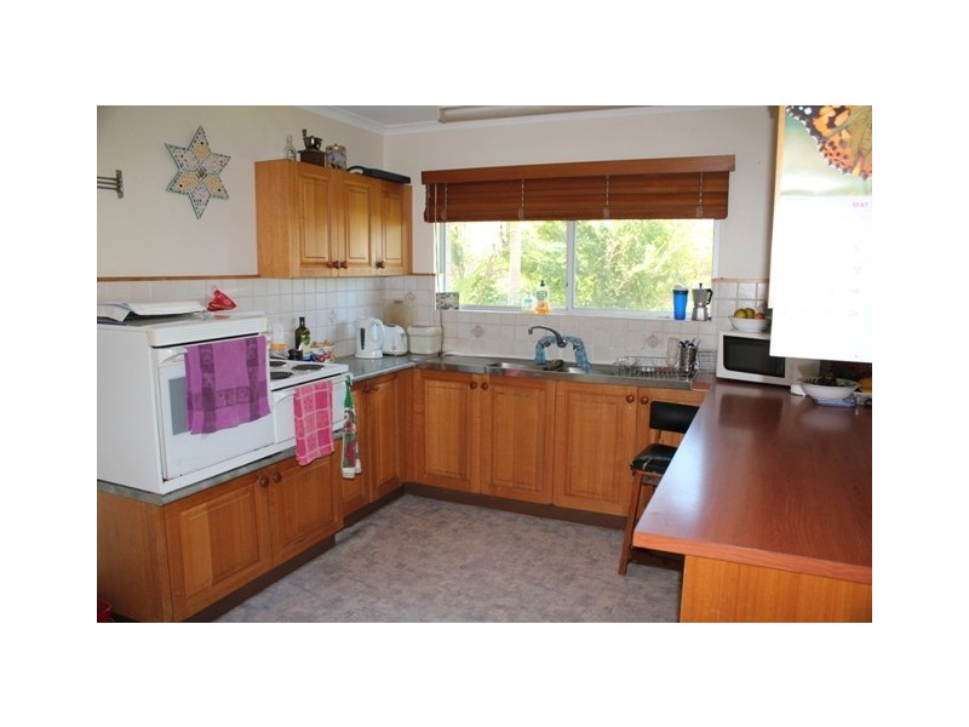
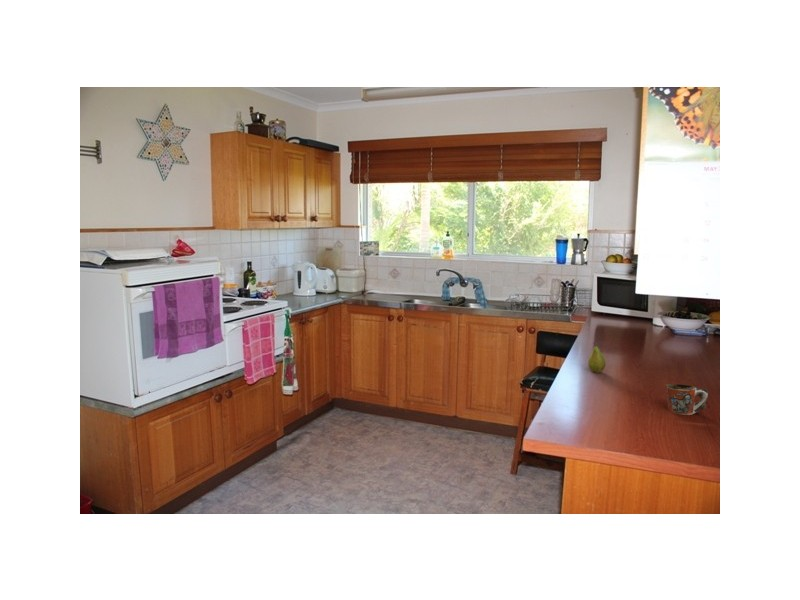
+ fruit (597, 357)
+ mug (686, 399)
